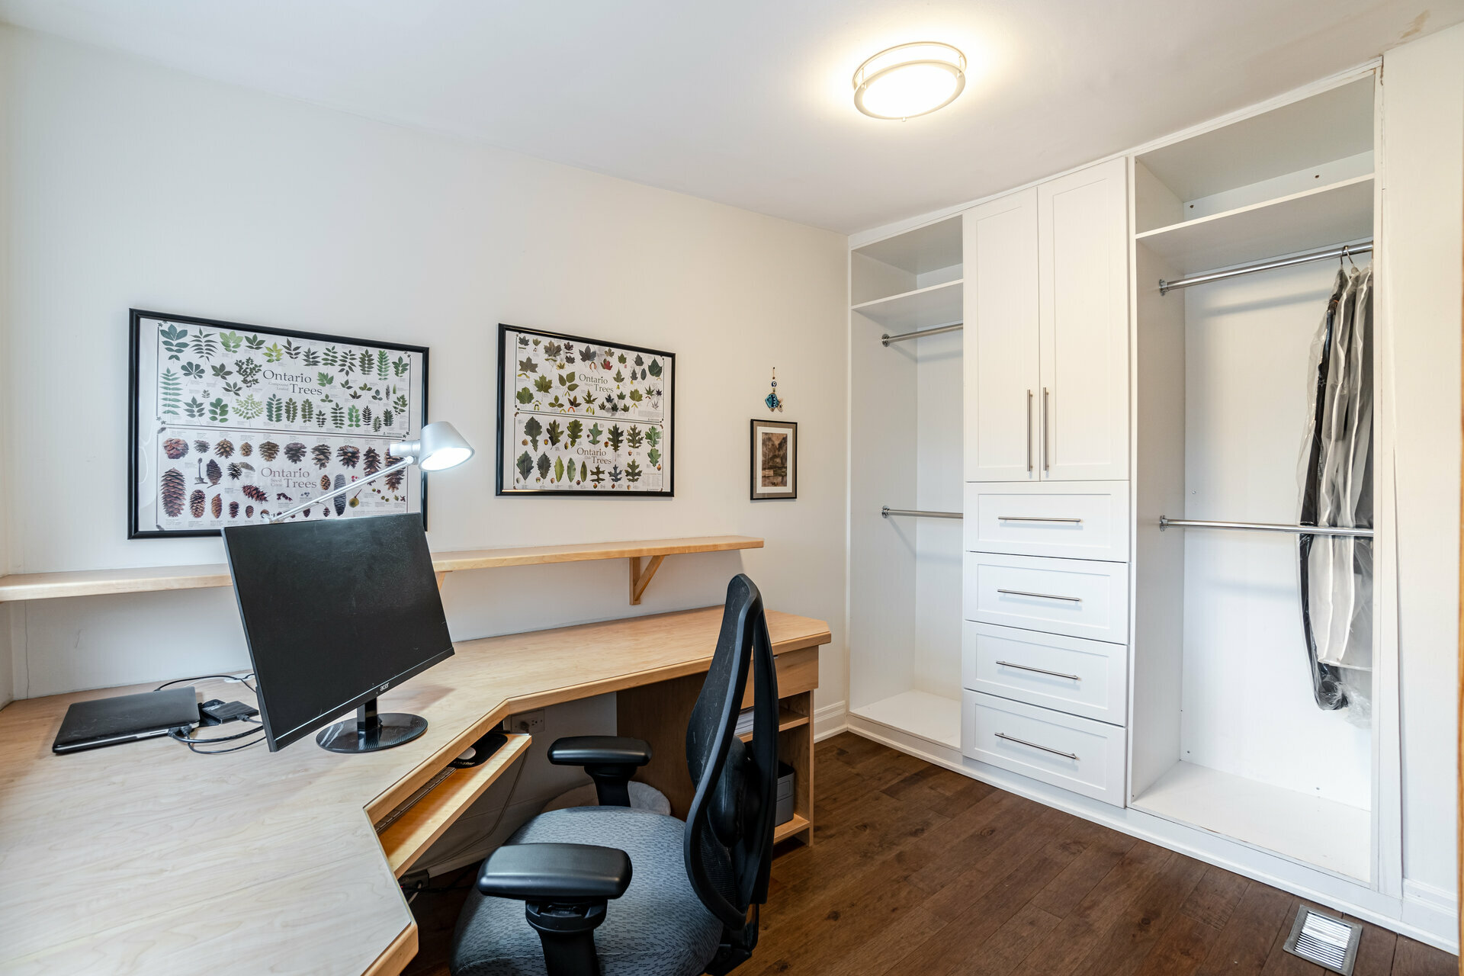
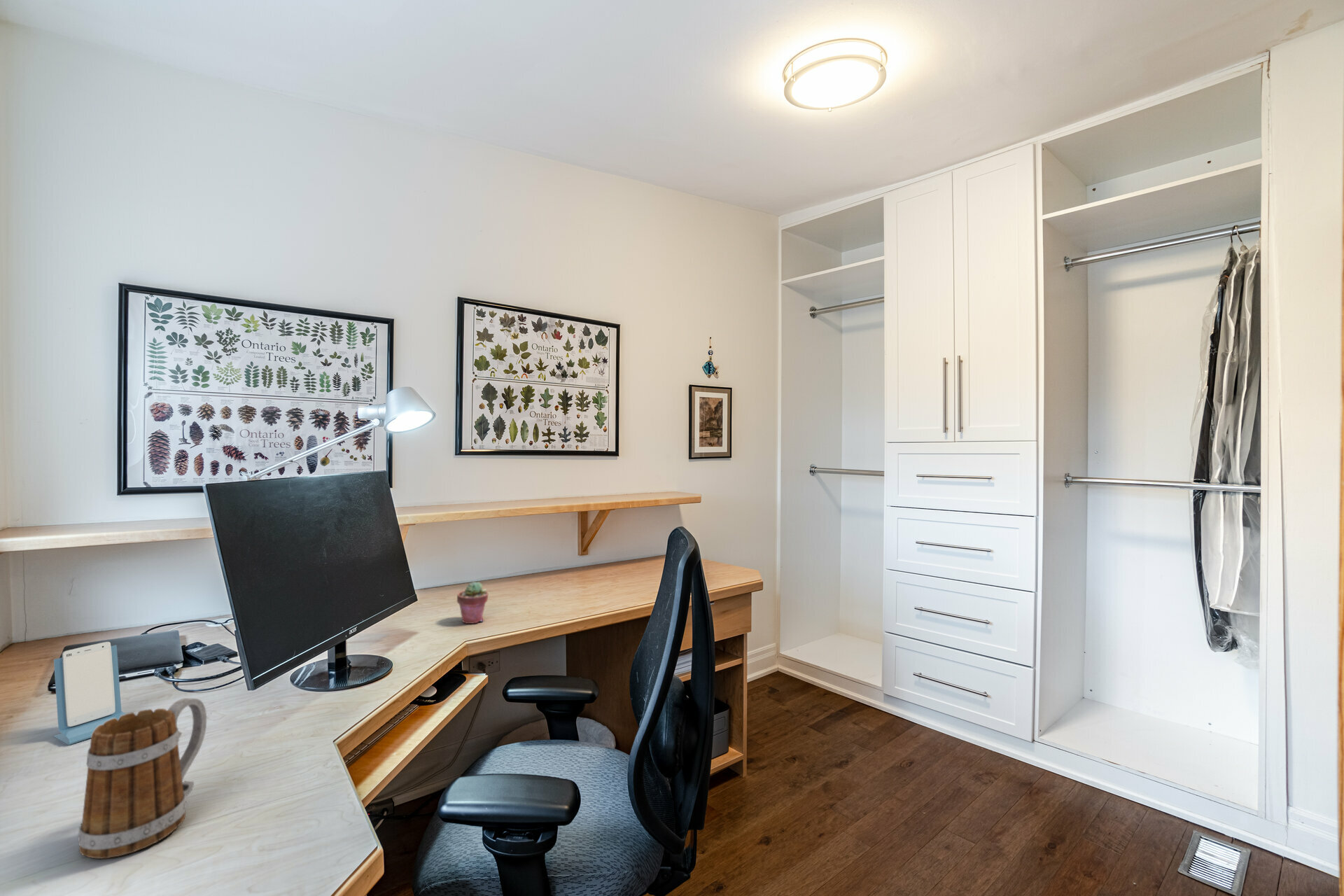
+ mug (152, 767)
+ potted succulent (472, 601)
+ smartphone (94, 689)
